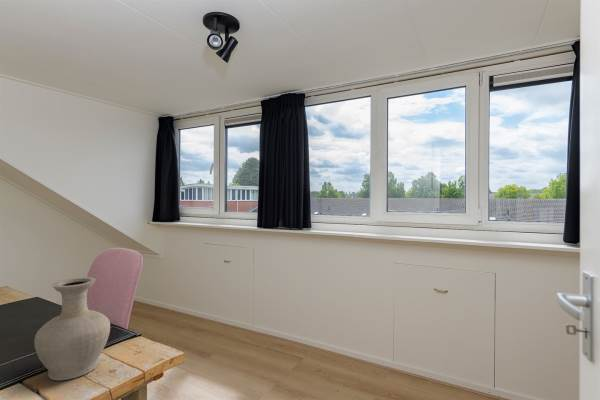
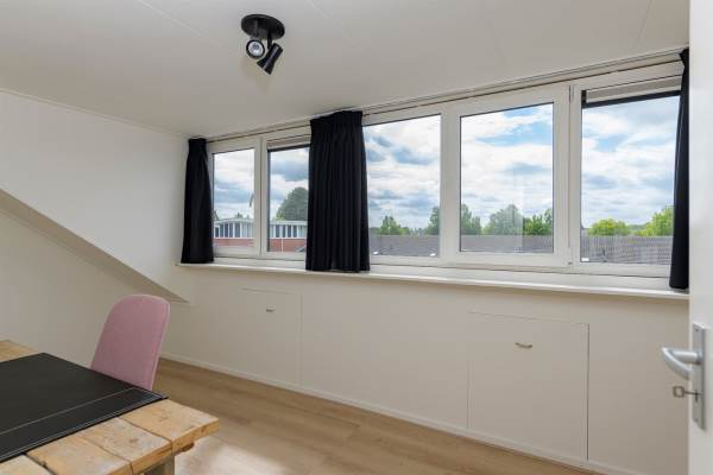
- vase (74, 325)
